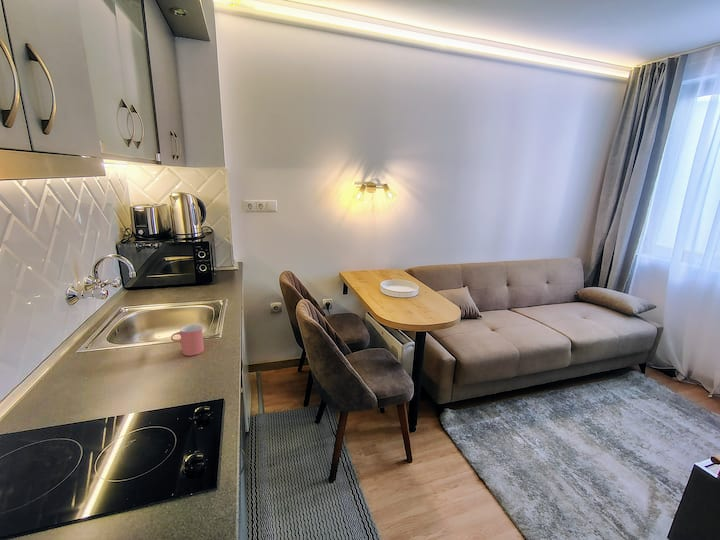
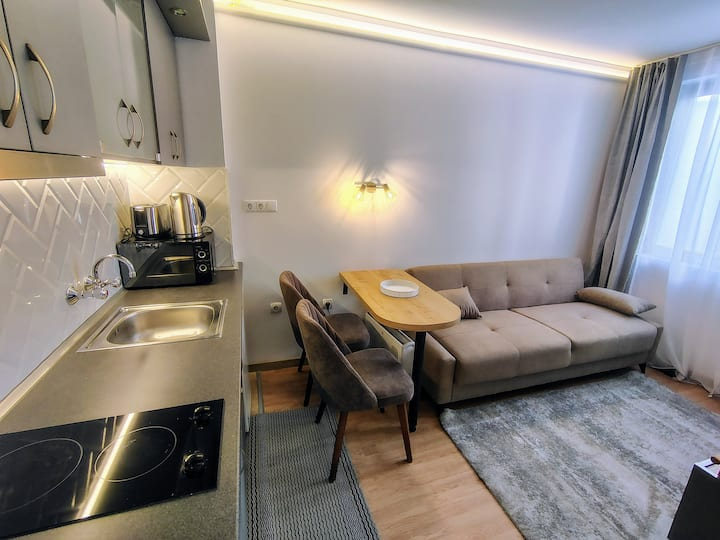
- cup (187, 340)
